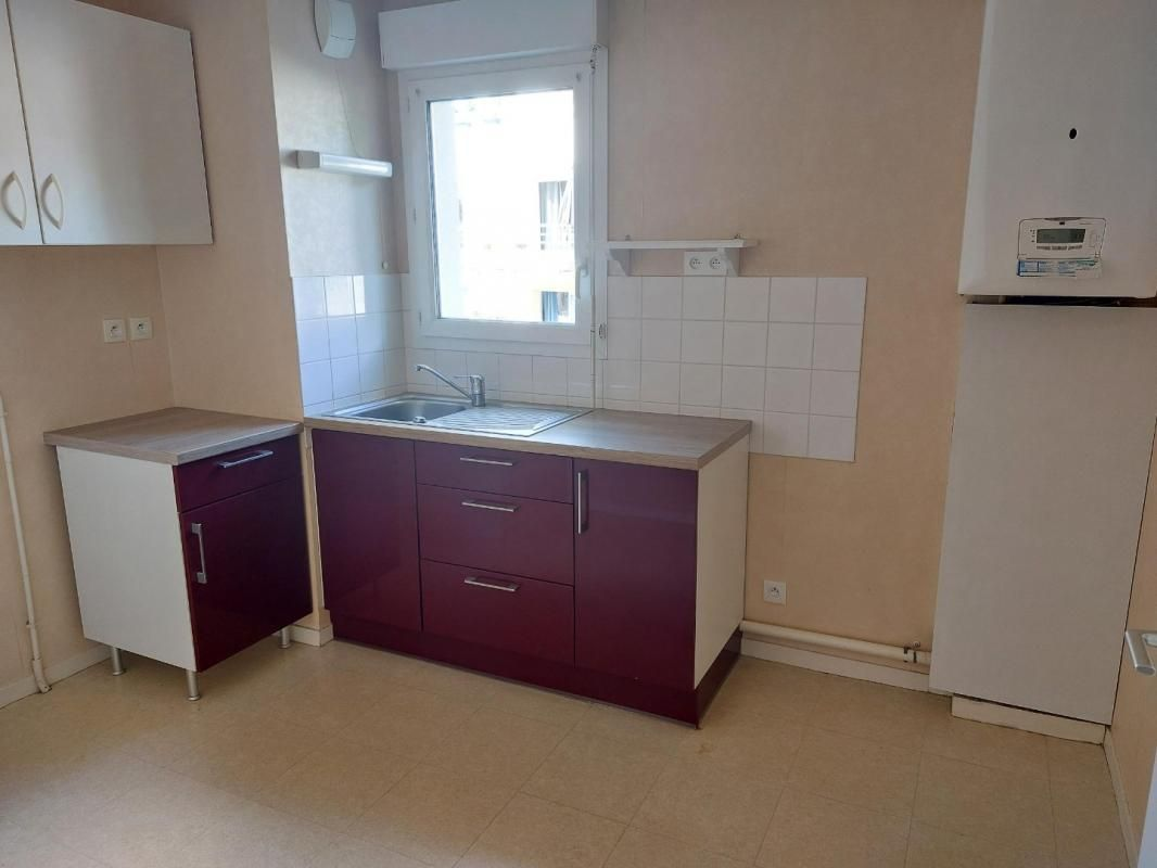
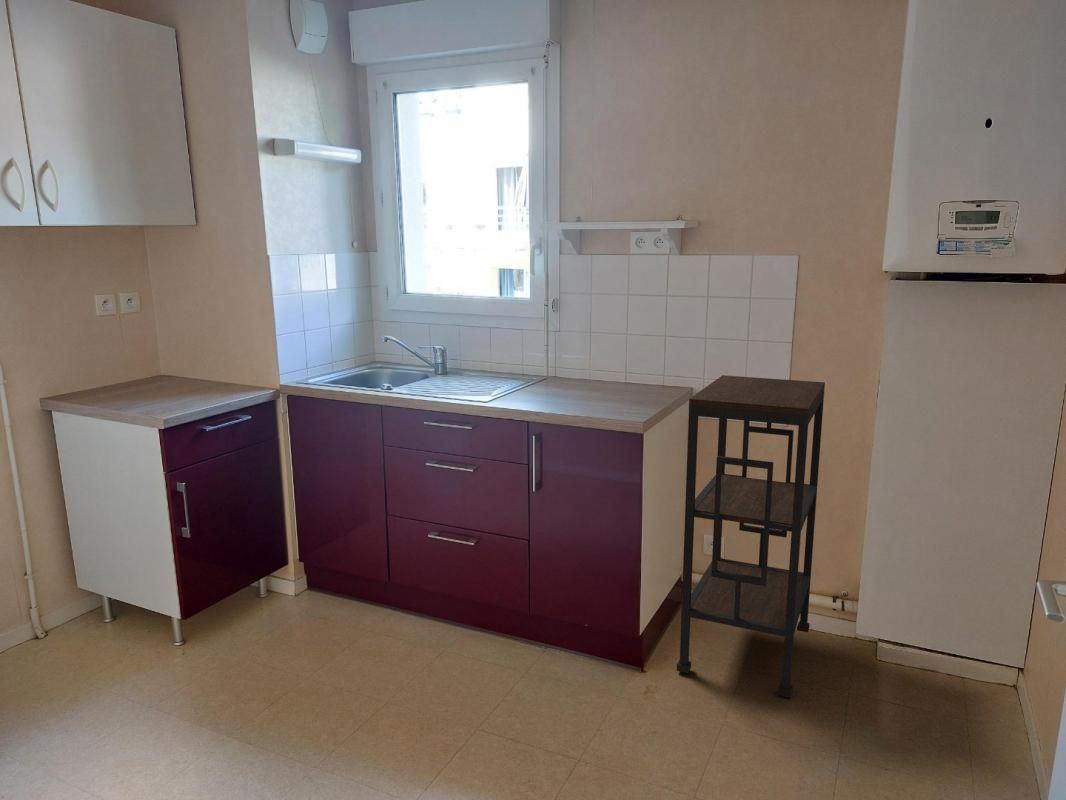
+ shelving unit (753, 523)
